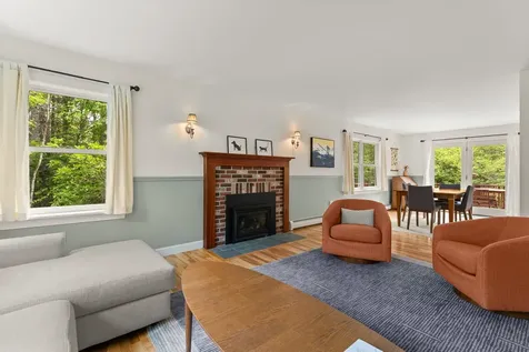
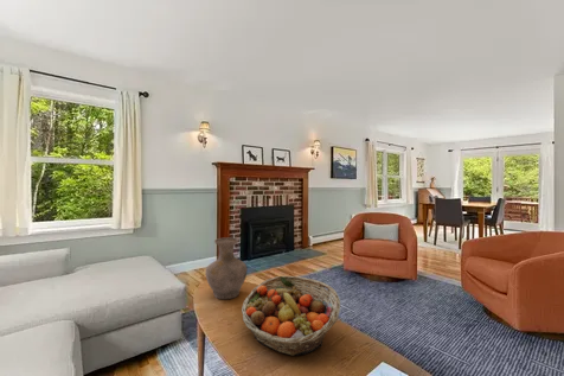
+ vase (226, 267)
+ fruit basket (289, 311)
